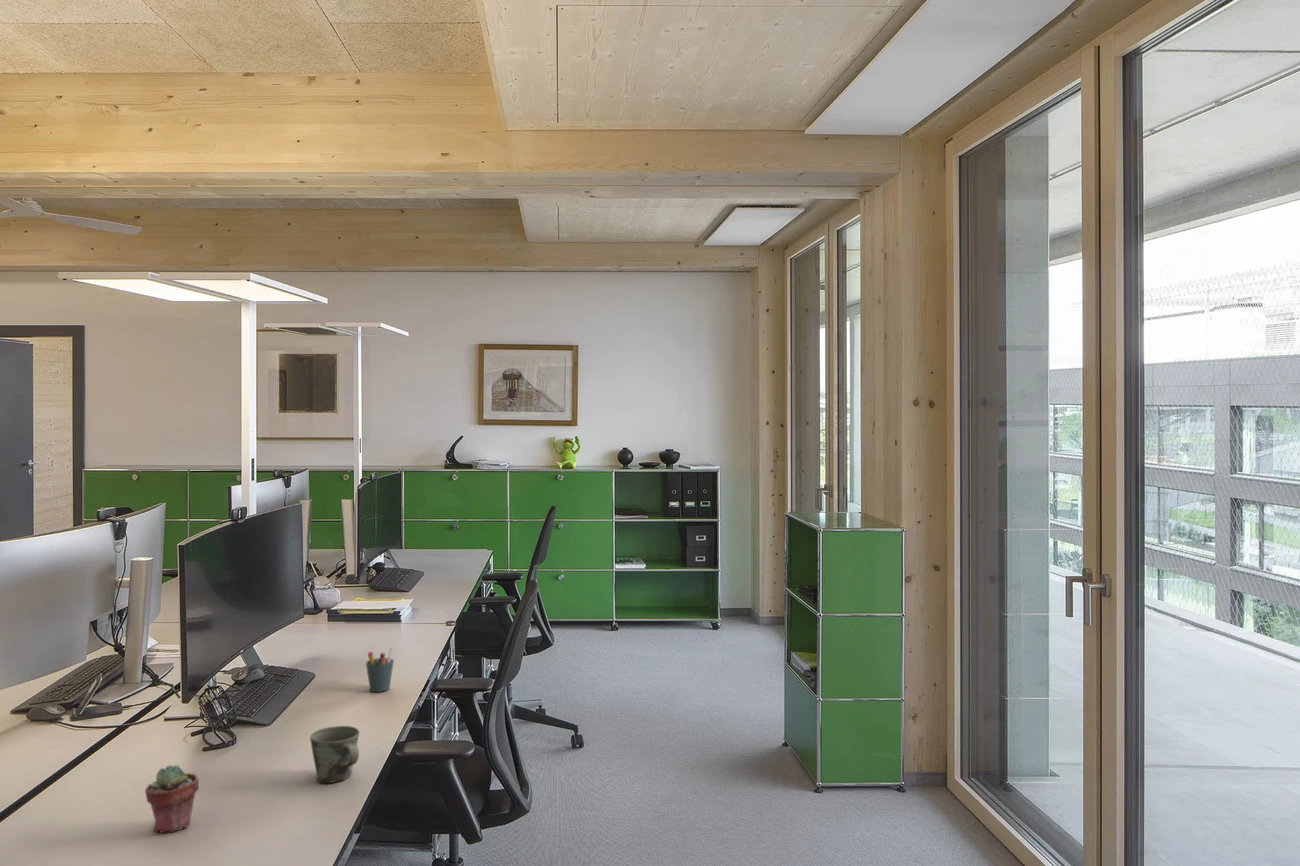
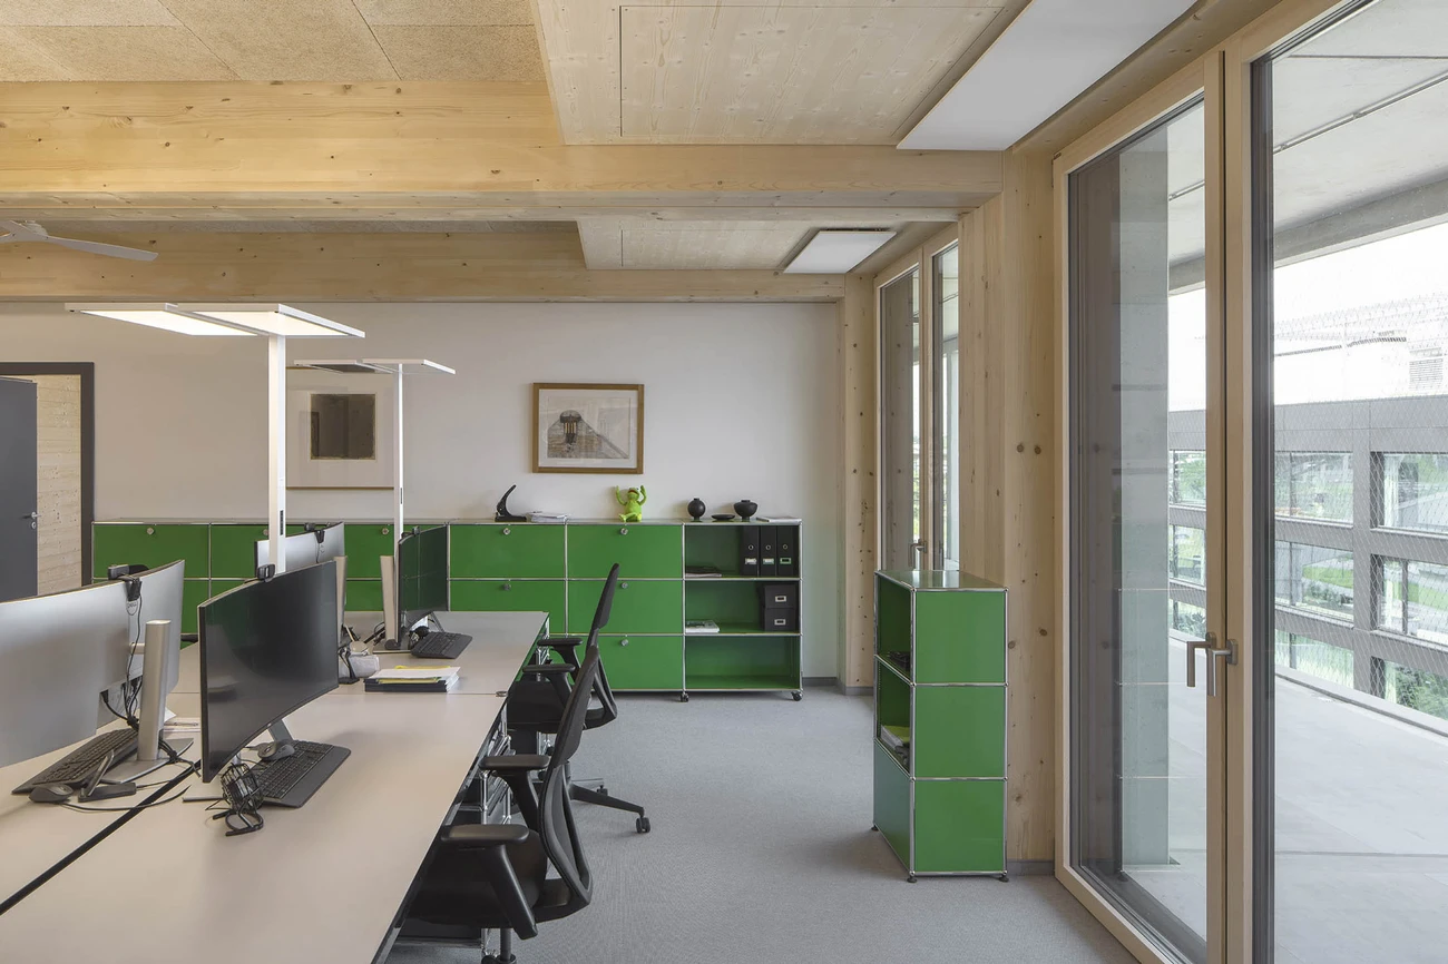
- mug (337, 755)
- pen holder (379, 667)
- potted succulent (172, 795)
